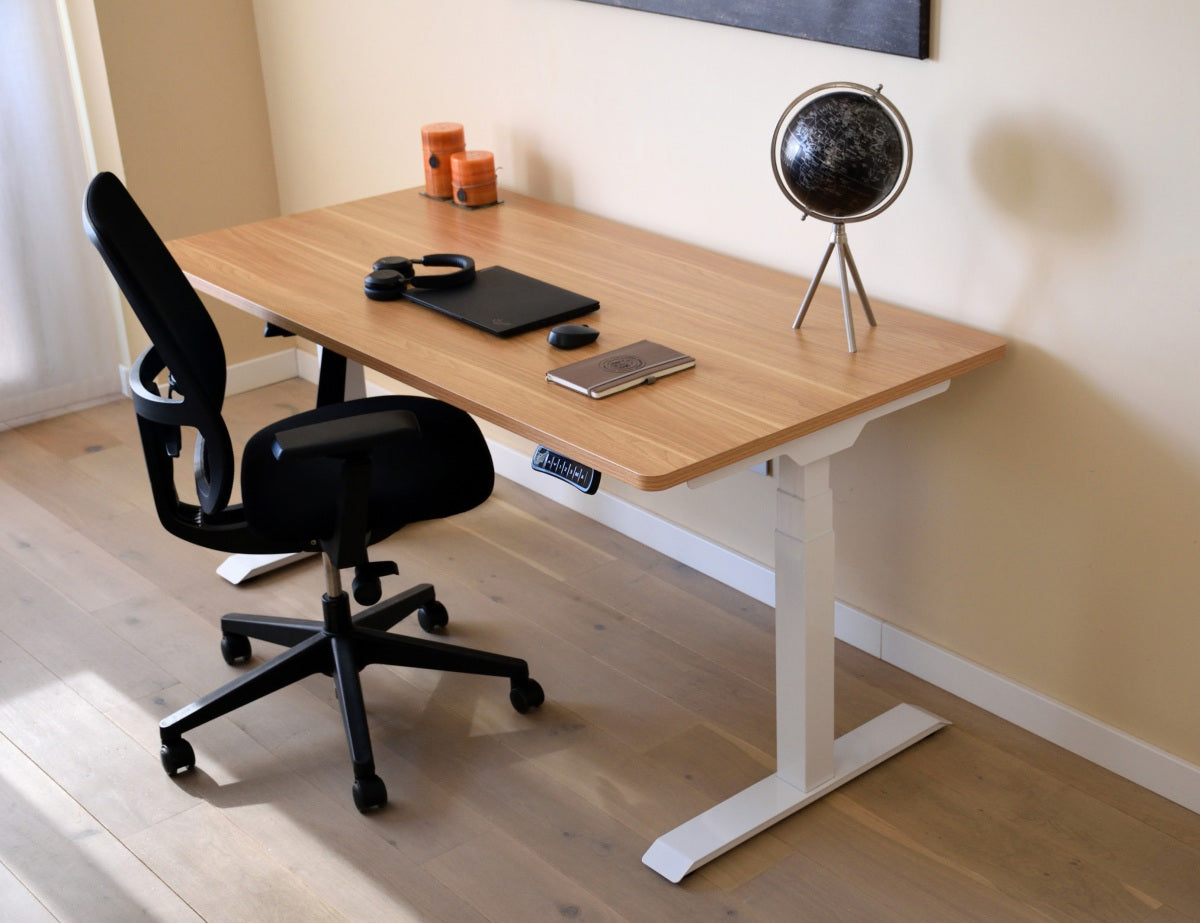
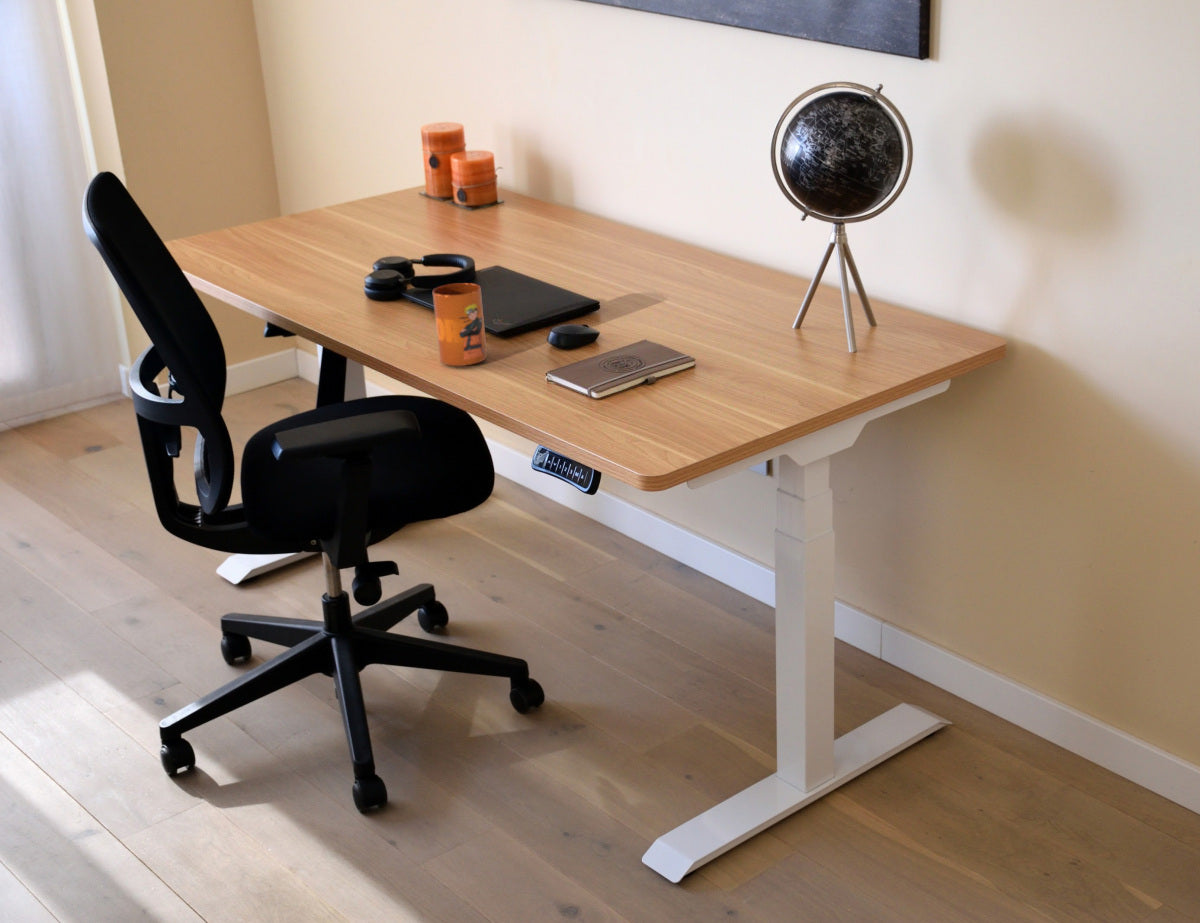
+ mug (454, 322)
